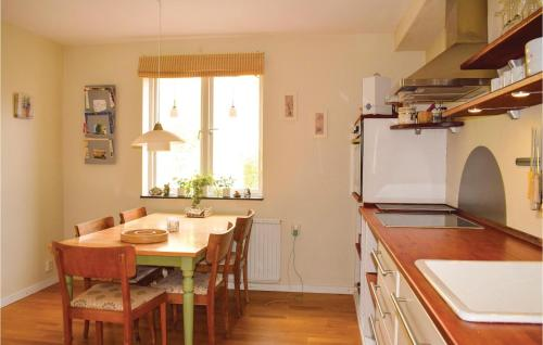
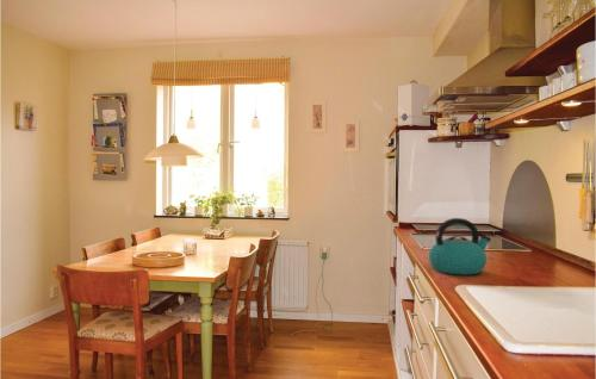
+ kettle (460, 244)
